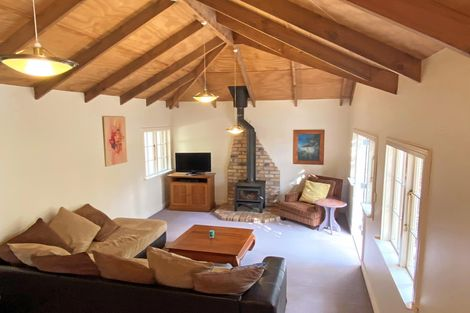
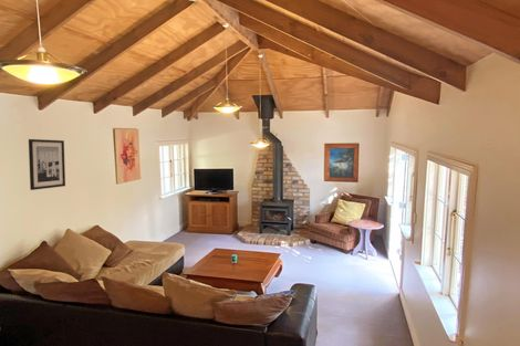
+ wall art (48, 164)
